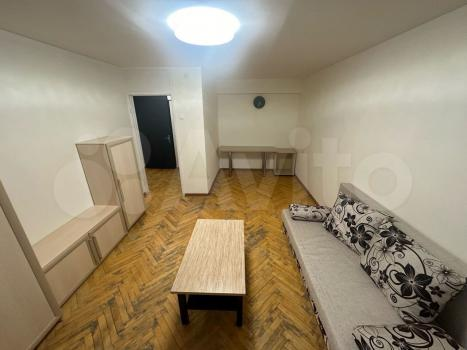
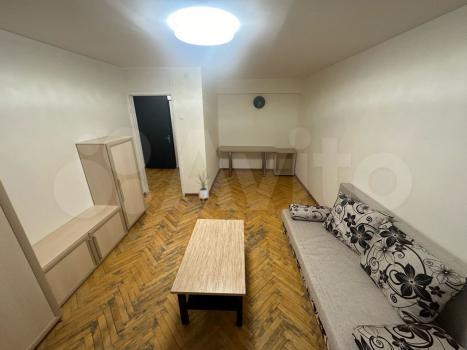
+ house plant (203, 185)
